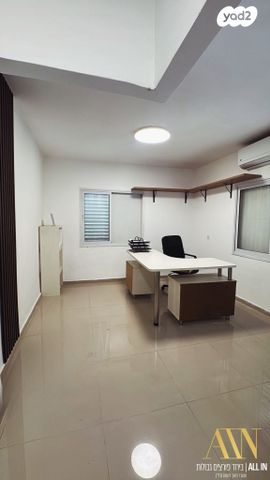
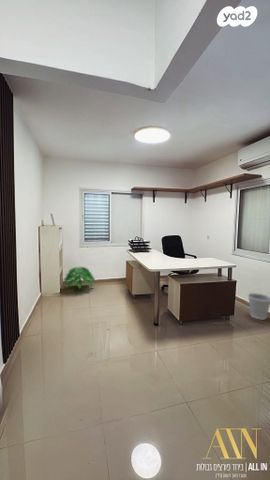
+ wastebasket (258, 306)
+ indoor plant (79, 276)
